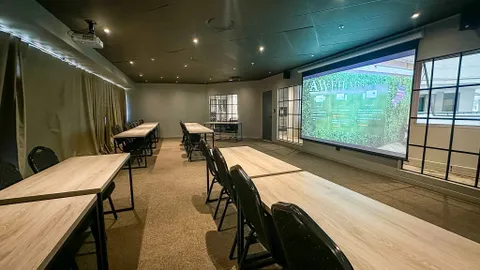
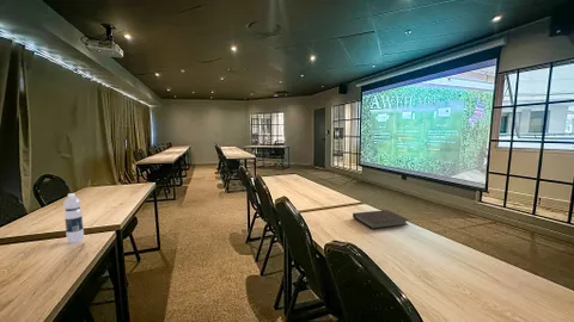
+ water bottle (73, 217)
+ notebook (379, 218)
